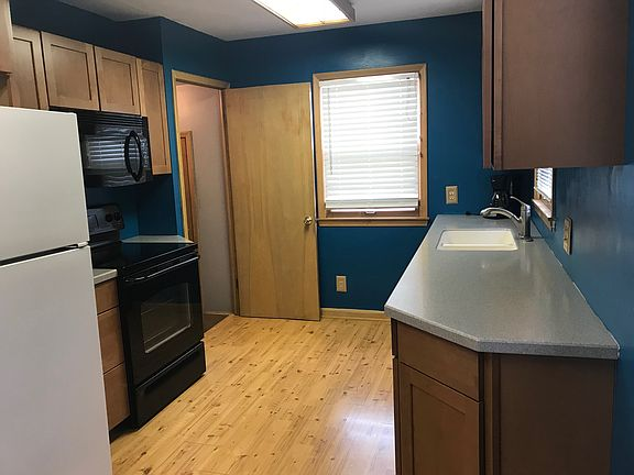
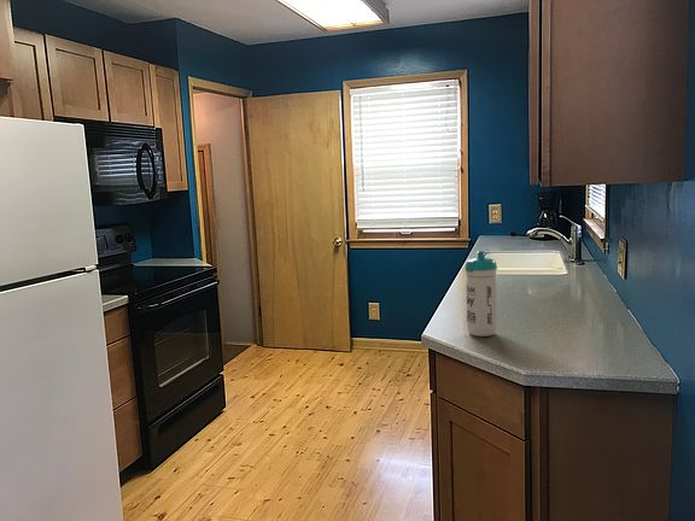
+ water bottle (480, 292)
